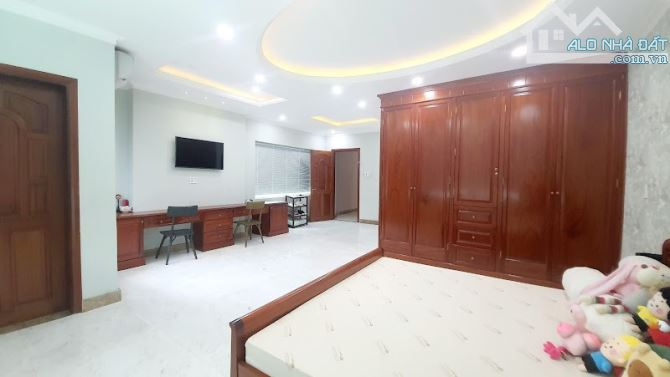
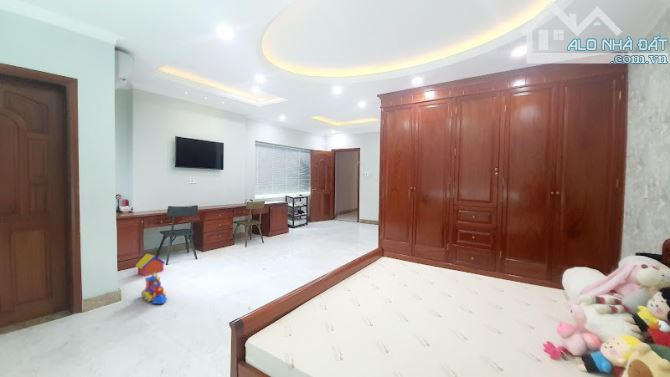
+ toy train (156, 286)
+ toy house (150, 263)
